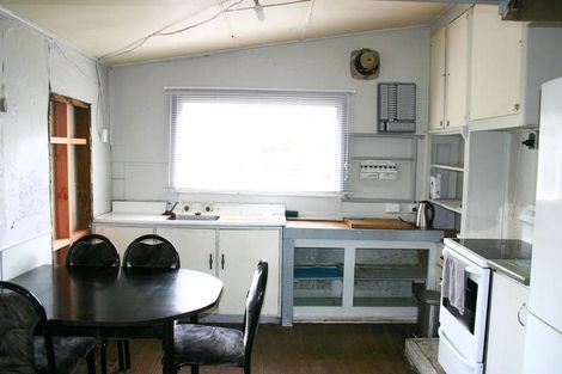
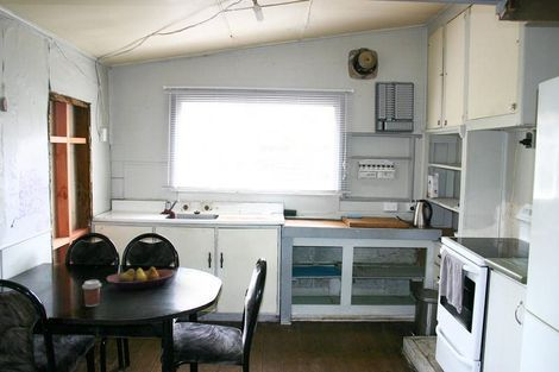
+ coffee cup (92, 292)
+ fruit bowl (142, 276)
